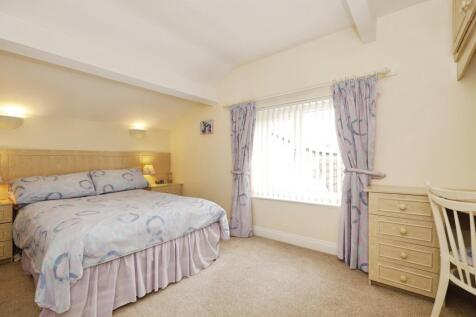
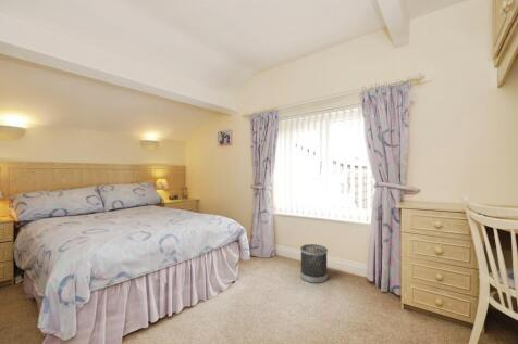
+ wastebasket (313, 263)
